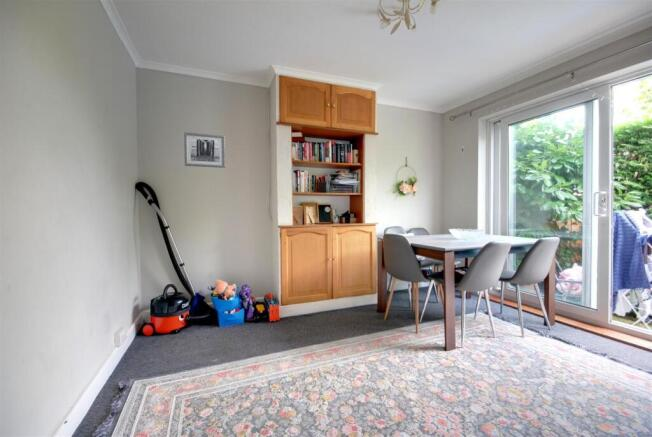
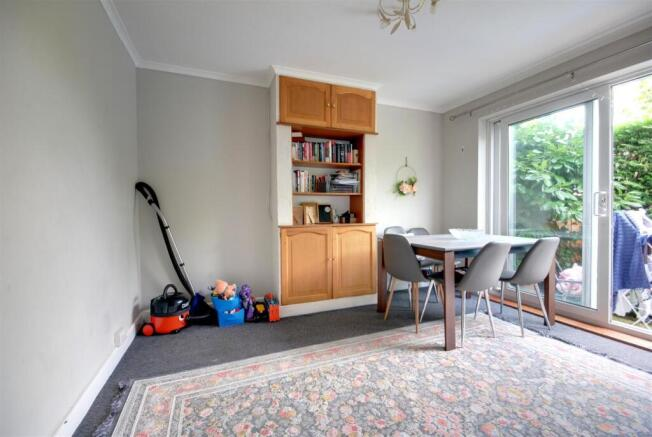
- wall art (205, 150)
